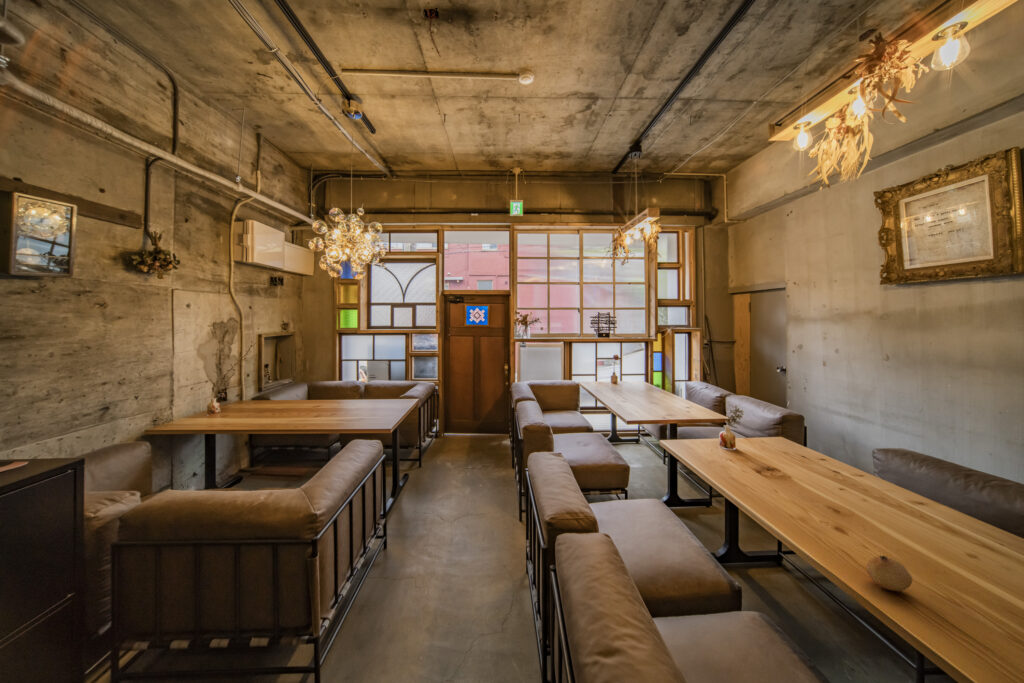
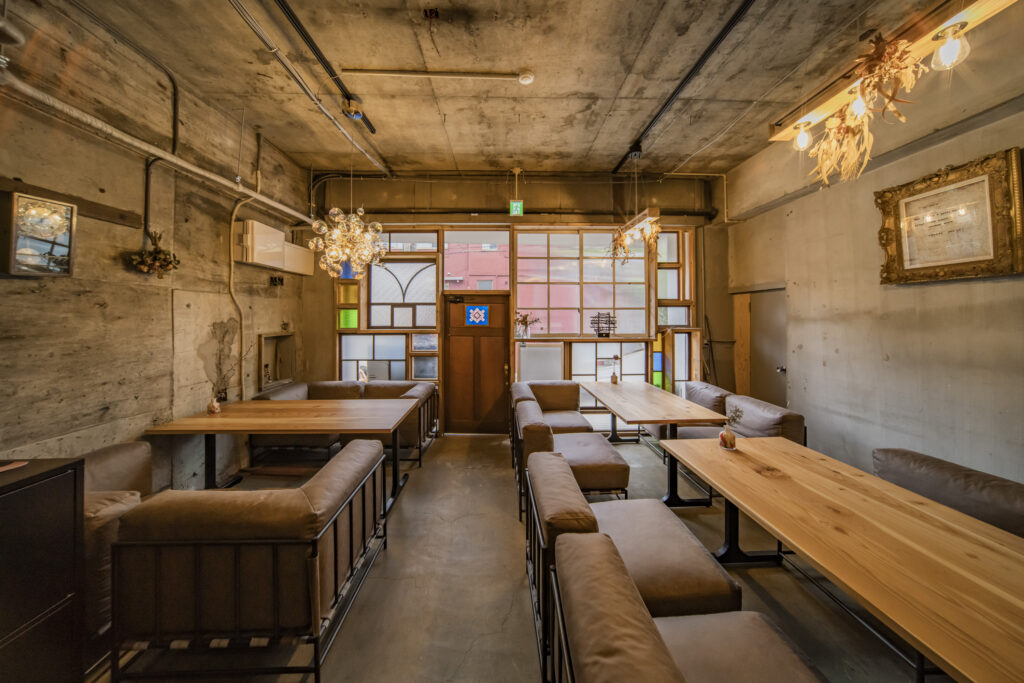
- fruit (888, 571)
